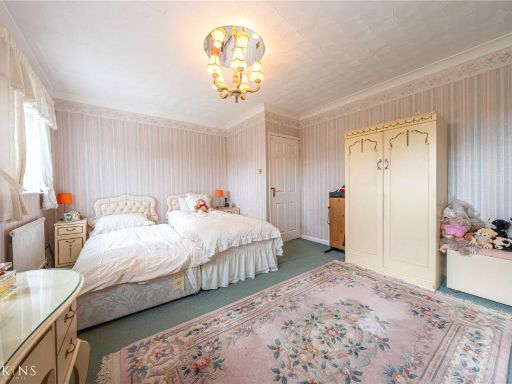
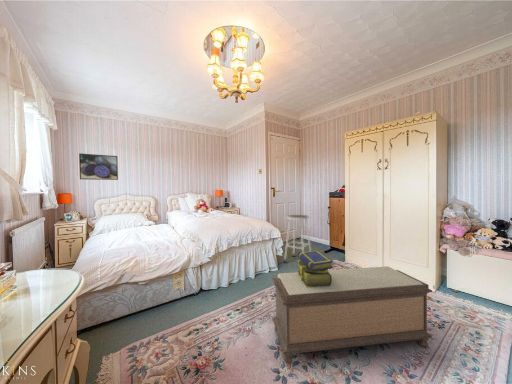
+ stack of books (314, 267)
+ bench (346, 307)
+ stool (301, 238)
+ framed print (99, 167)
